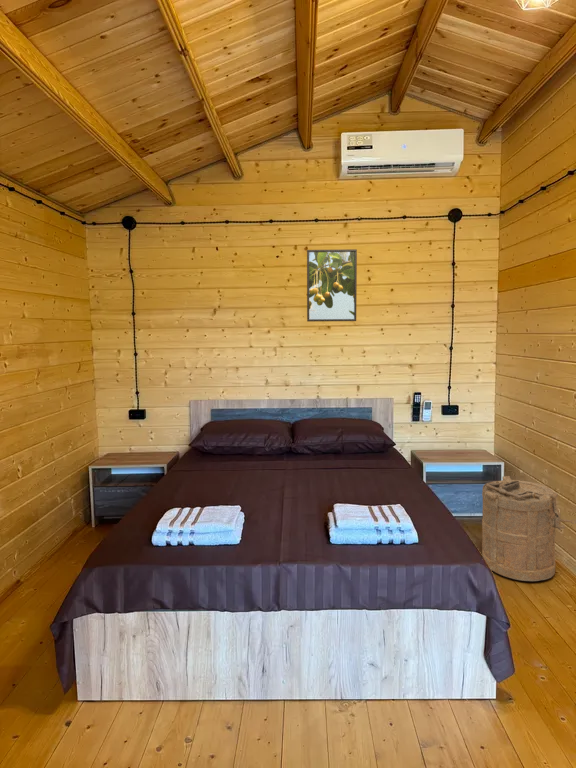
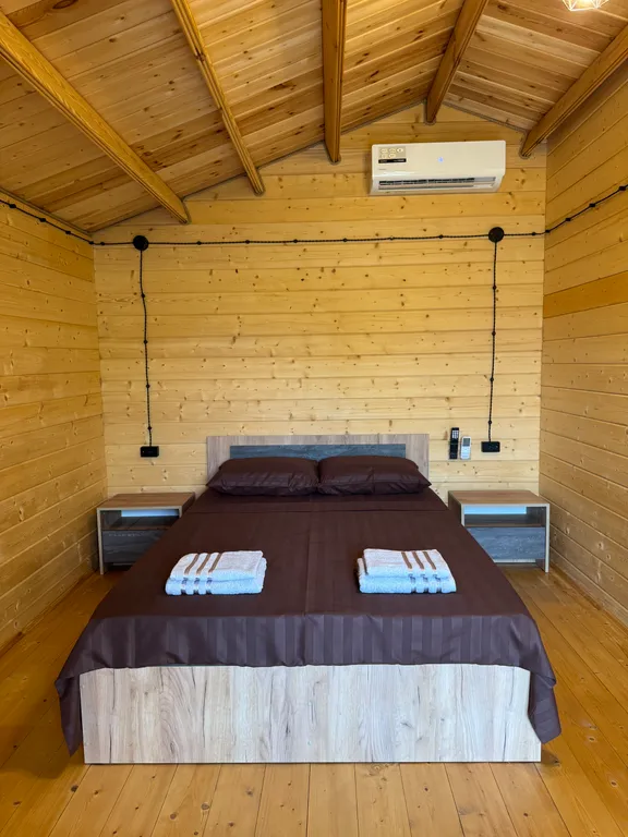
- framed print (331, 285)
- laundry hamper (518, 522)
